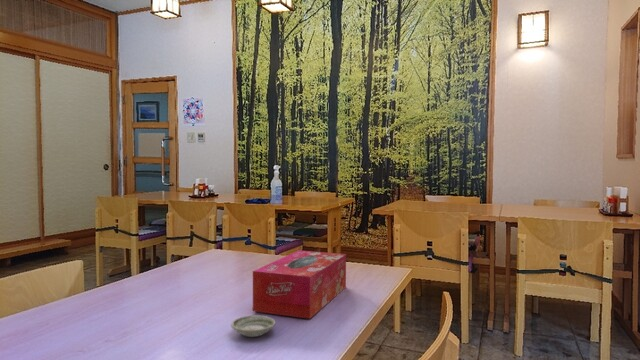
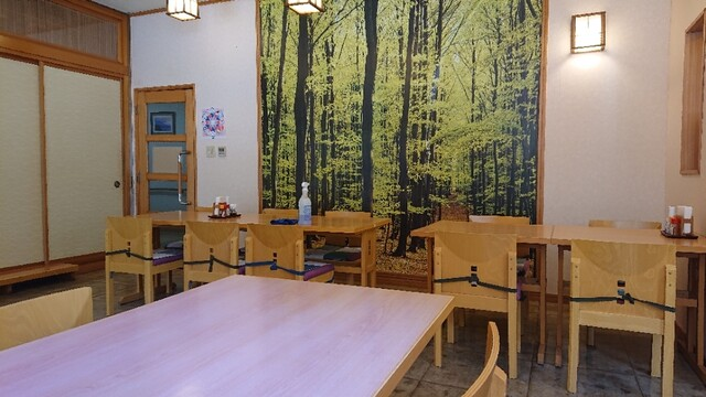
- saucer (253, 327)
- tissue box (303, 280)
